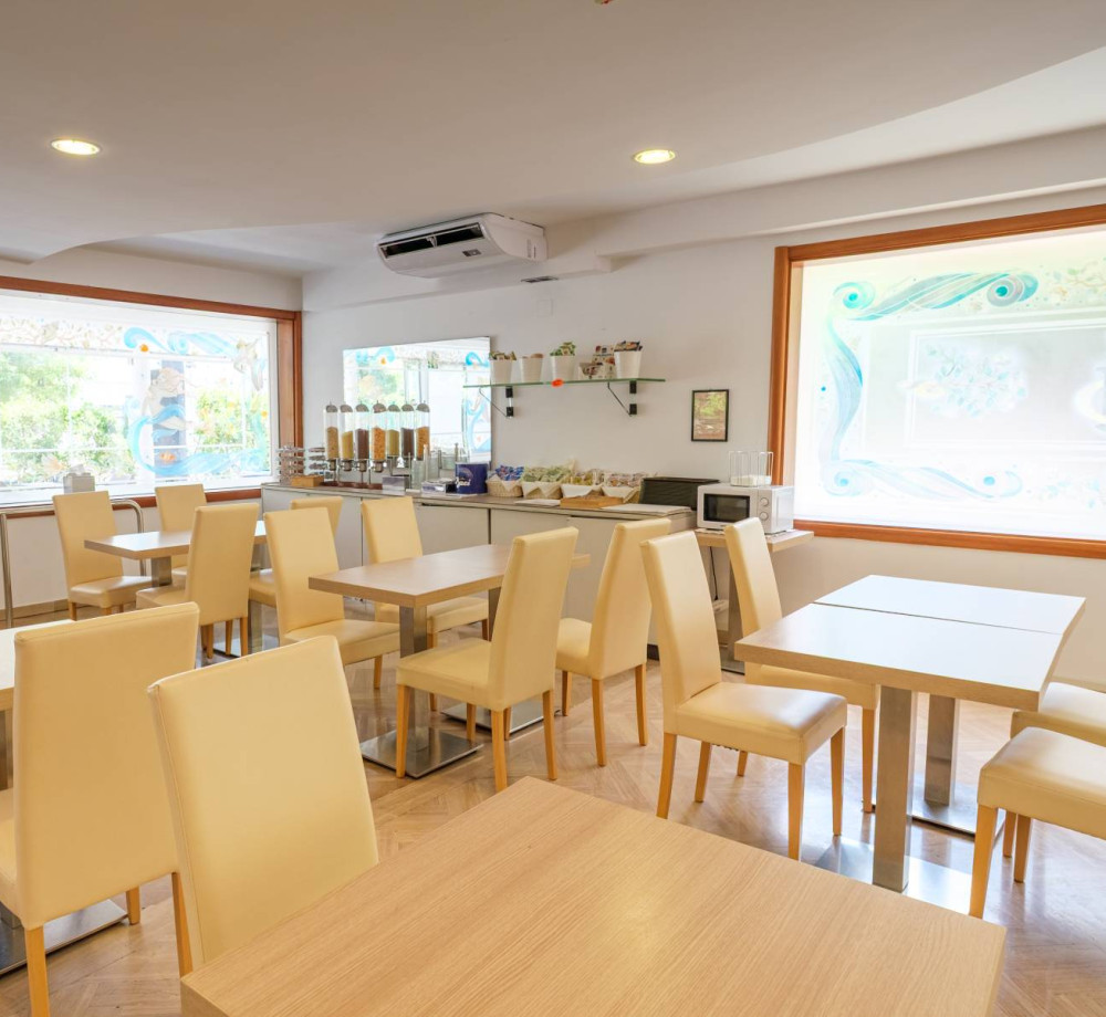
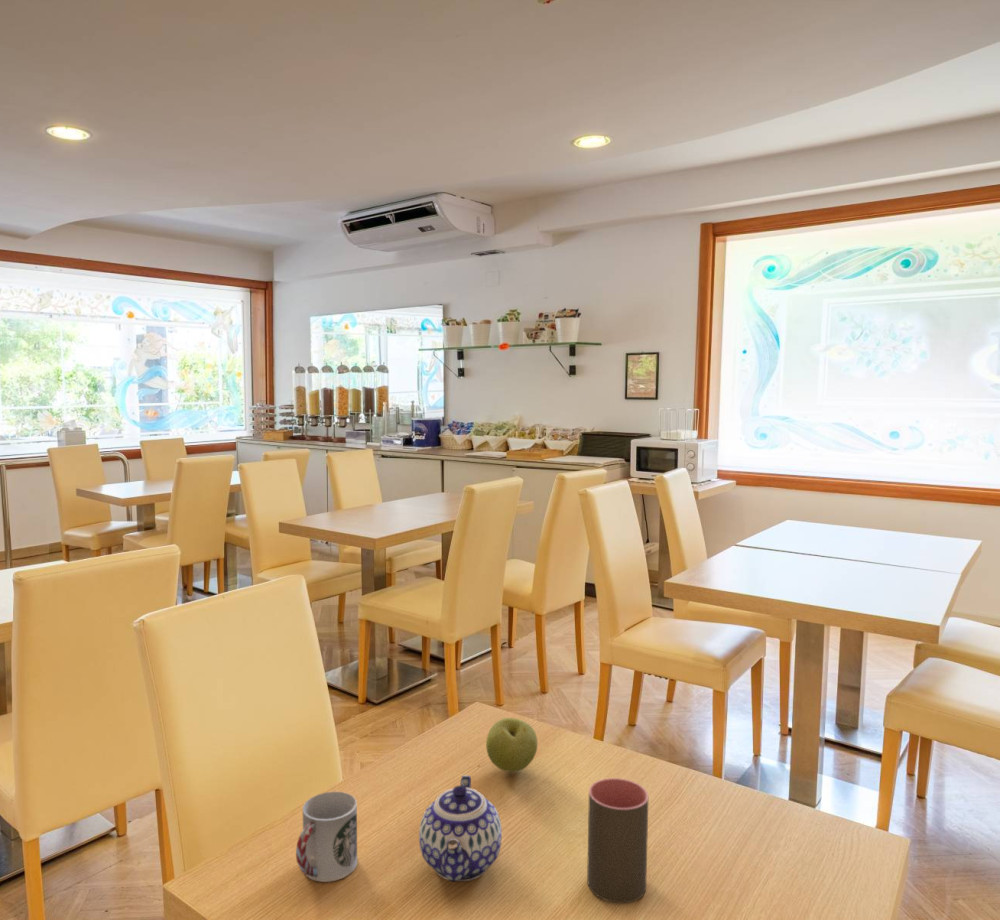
+ cup (617, 838)
+ apple (511, 745)
+ teapot (460, 825)
+ cup (323, 841)
